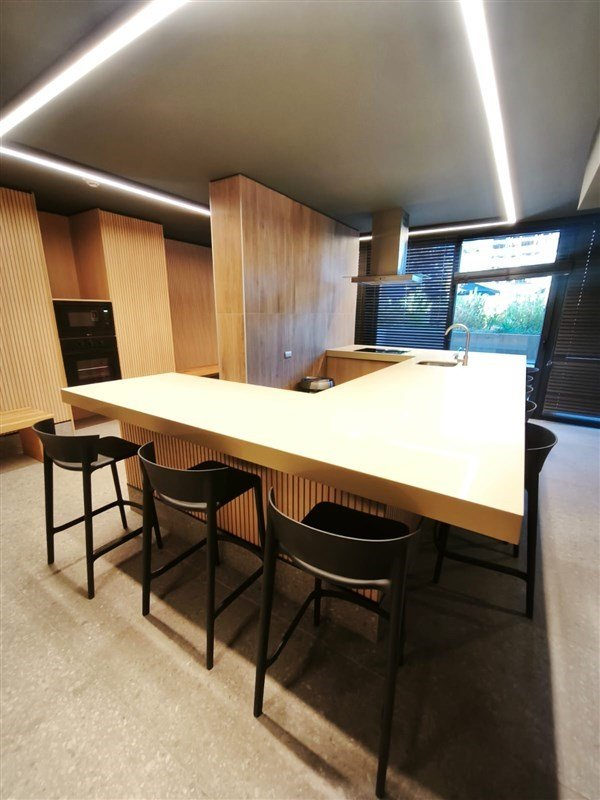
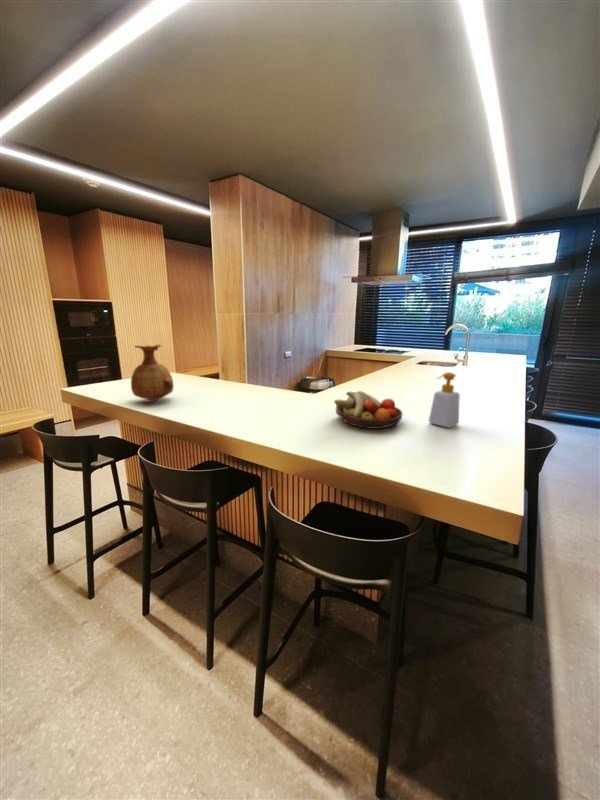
+ soap bottle (443, 399)
+ vase (151, 373)
+ fruit bowl (368, 407)
